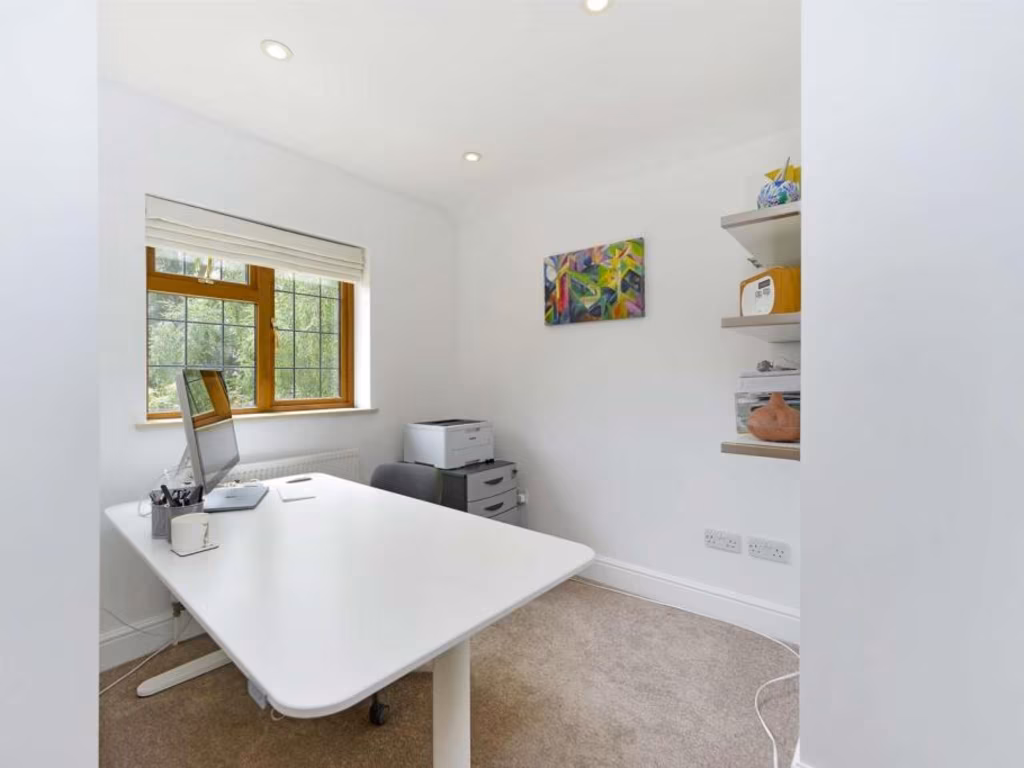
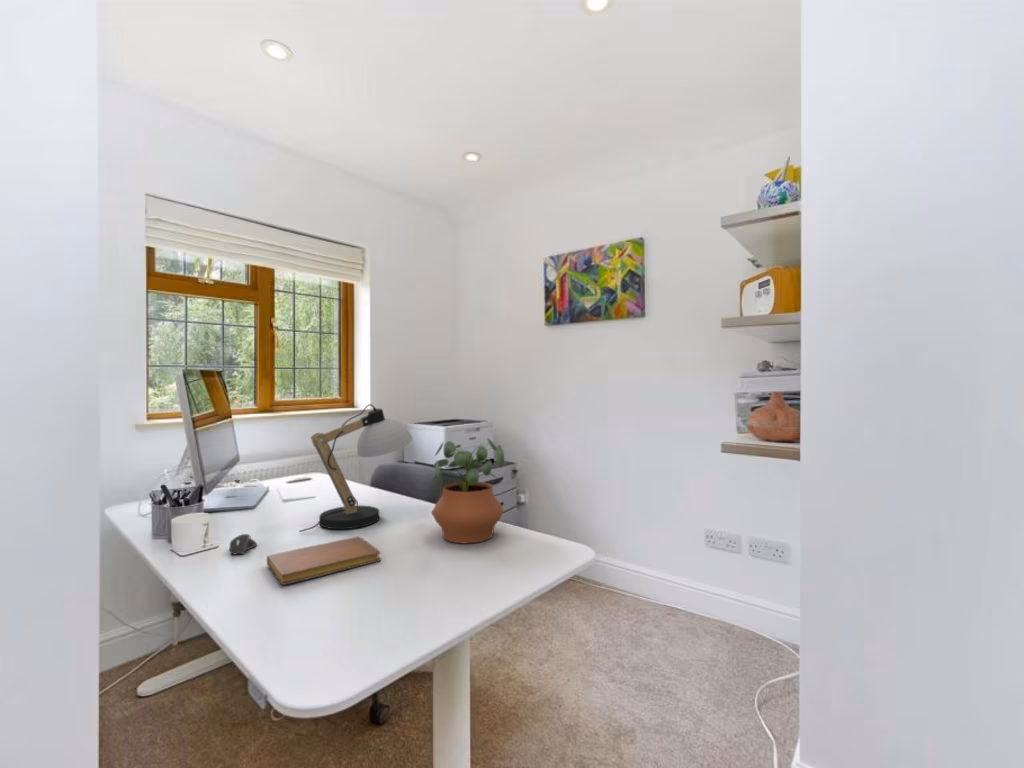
+ potted plant (462, 485)
+ computer mouse (243, 541)
+ desk lamp (360, 456)
+ notebook (324, 557)
